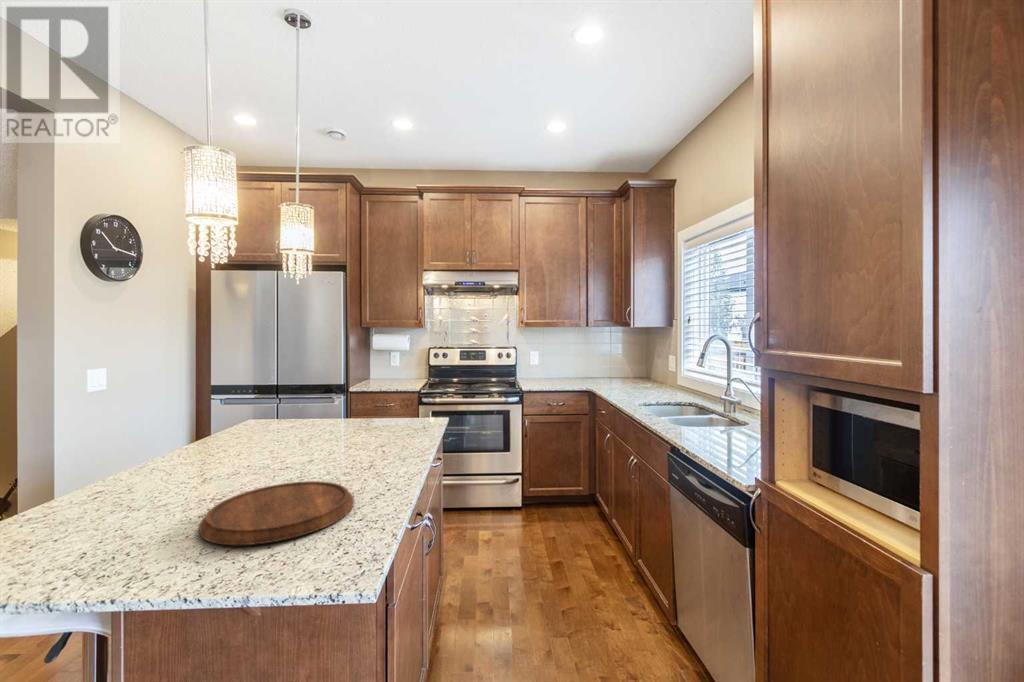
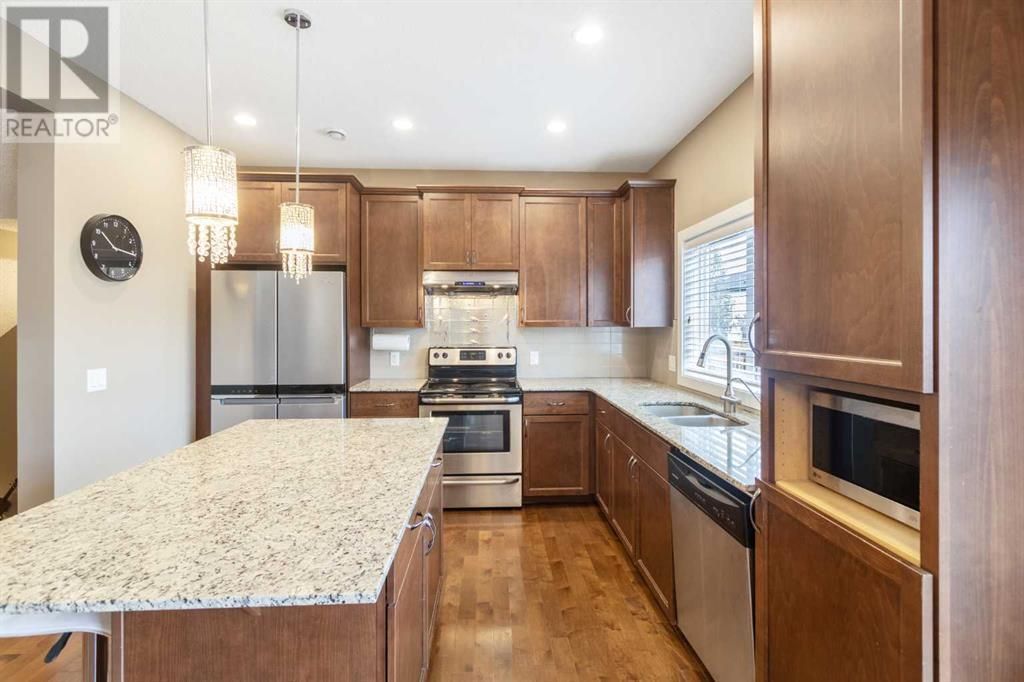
- cutting board (282, 507)
